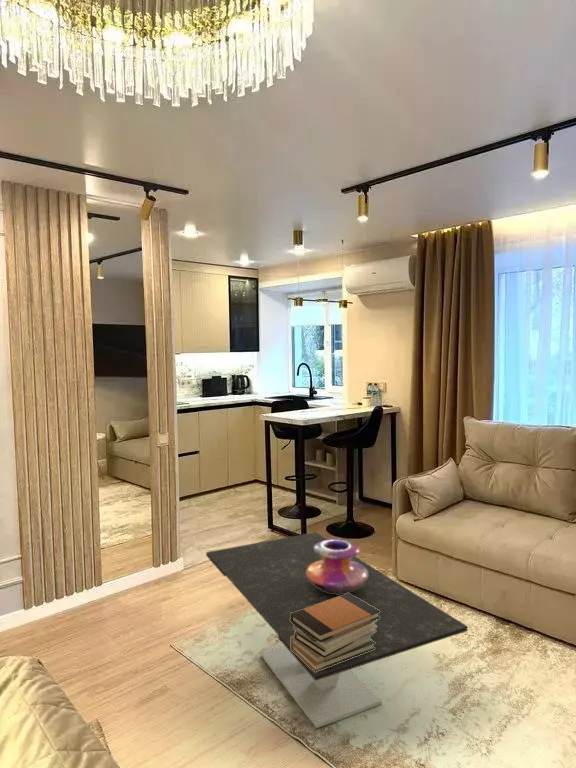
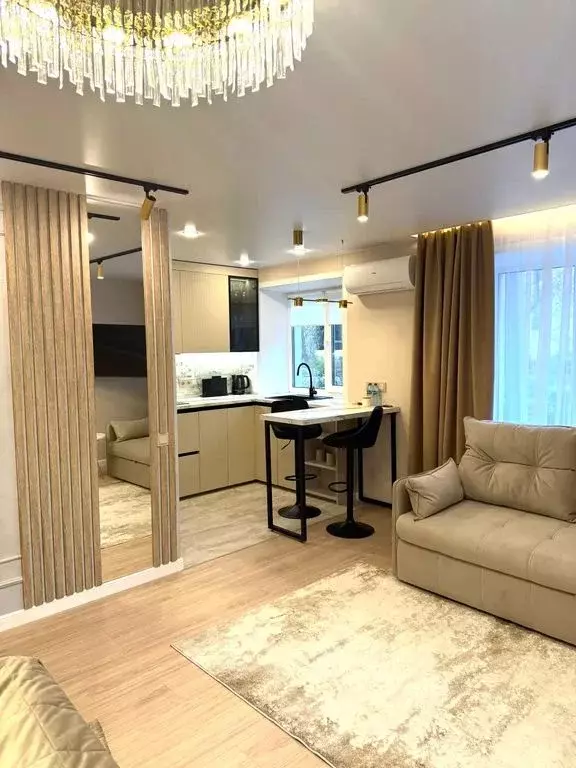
- book stack (334, 630)
- coffee table (295, 631)
- decorative vase (336, 566)
